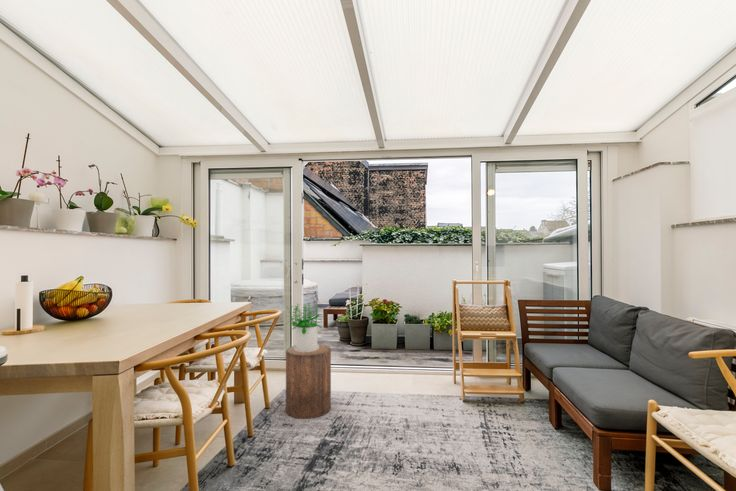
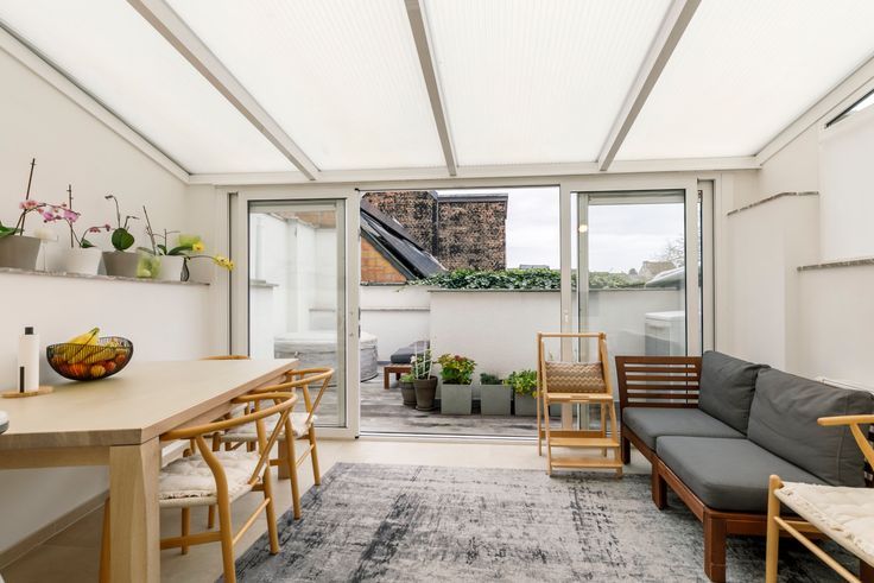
- potted plant (303, 325)
- stool (308, 379)
